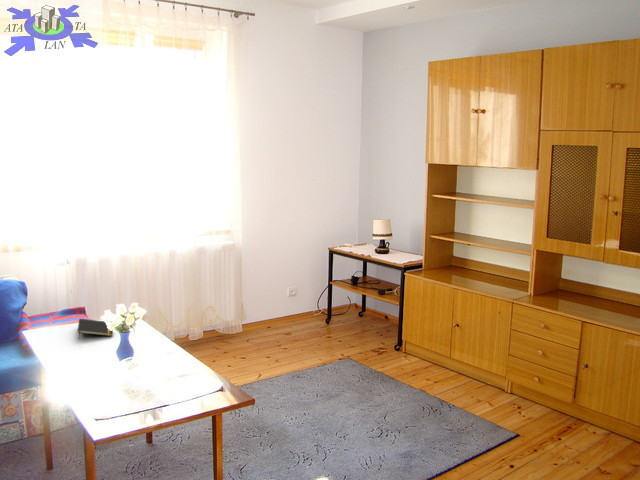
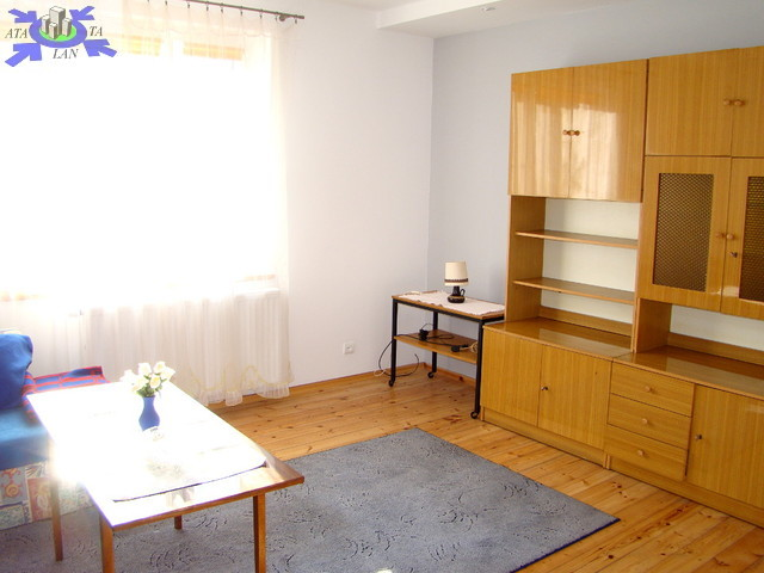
- notepad (95, 327)
